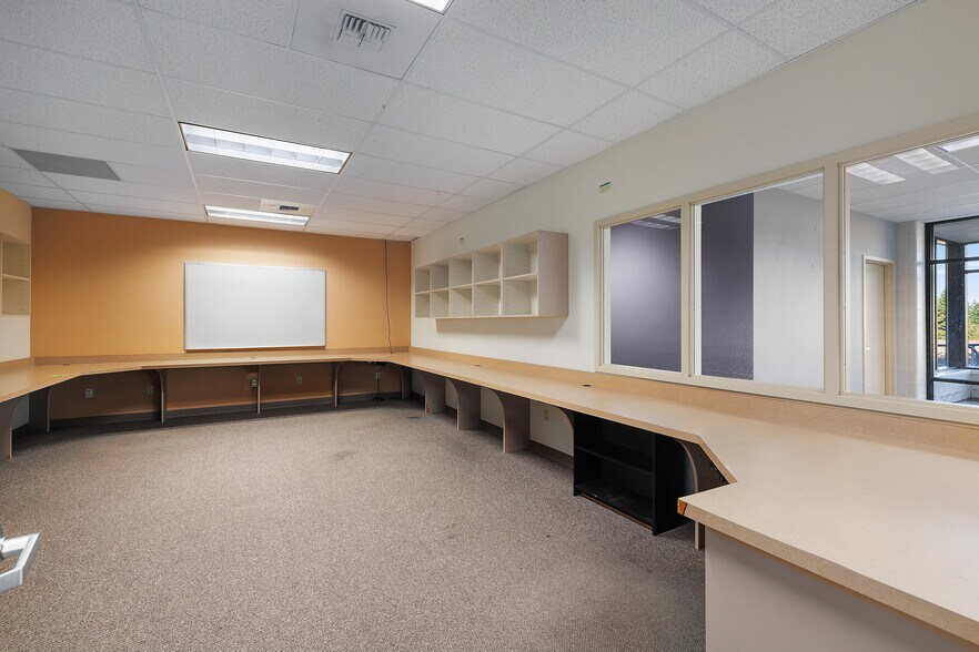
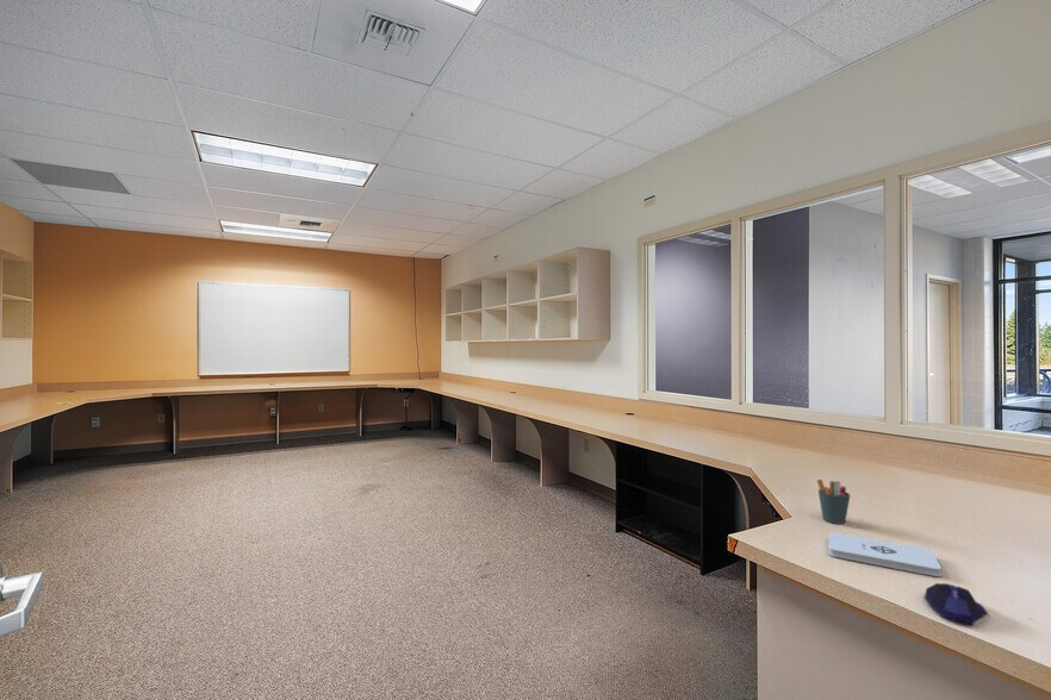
+ pen holder (833, 499)
+ notepad (879, 552)
+ computer mouse (956, 596)
